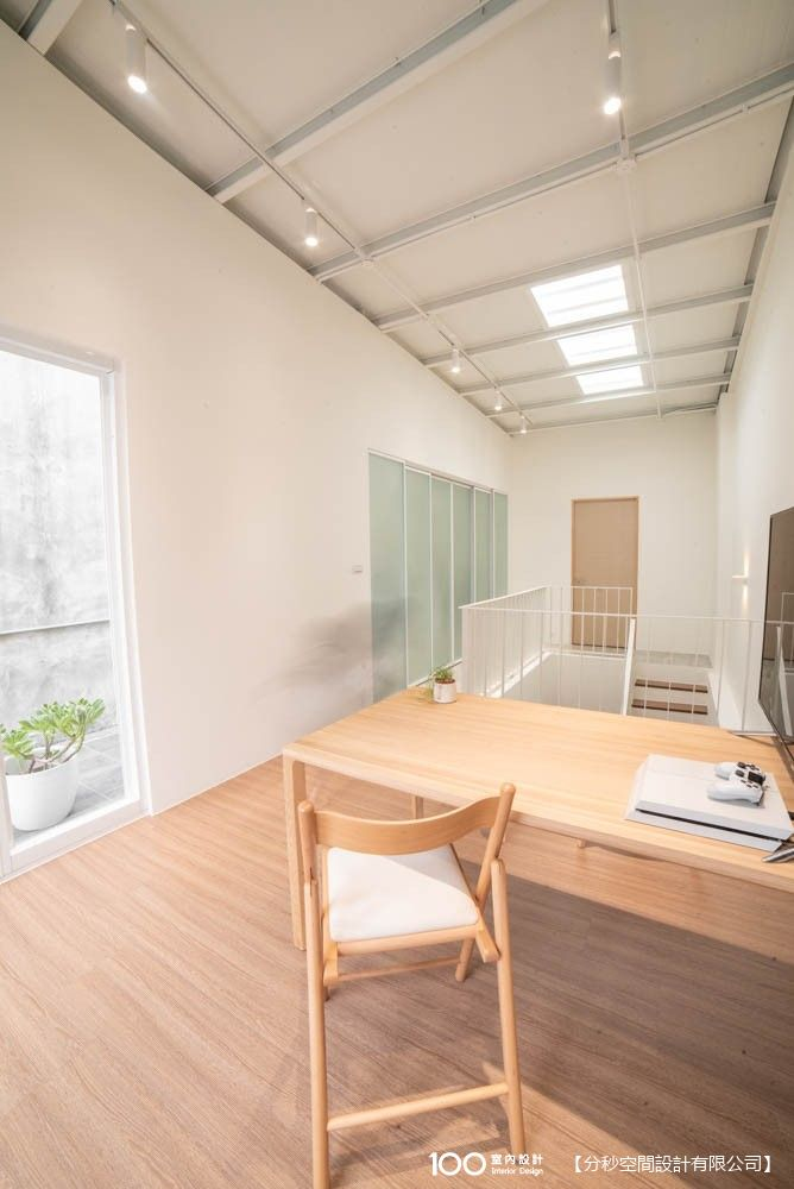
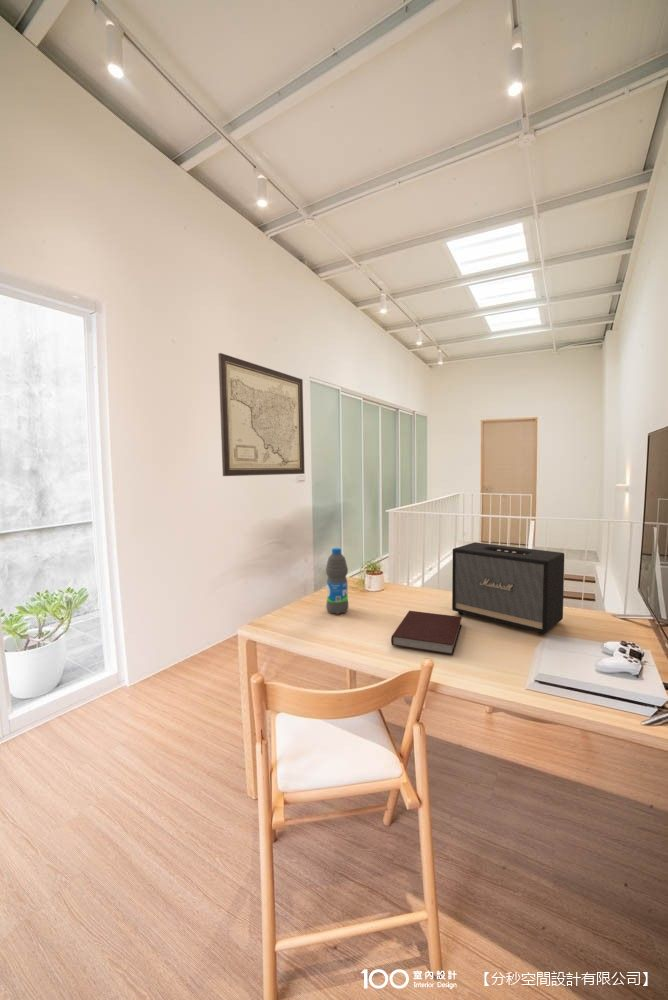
+ wall art (267, 421)
+ water bottle (336, 579)
+ speaker (505, 584)
+ notebook (428, 630)
